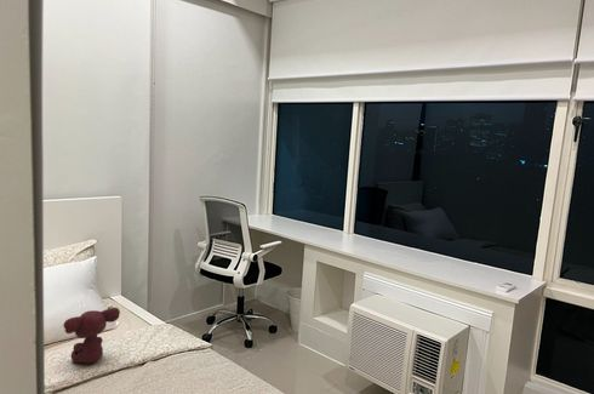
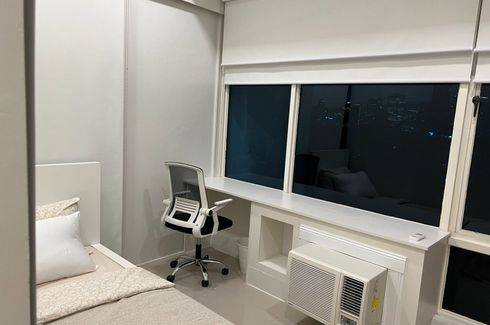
- teddy bear (88, 335)
